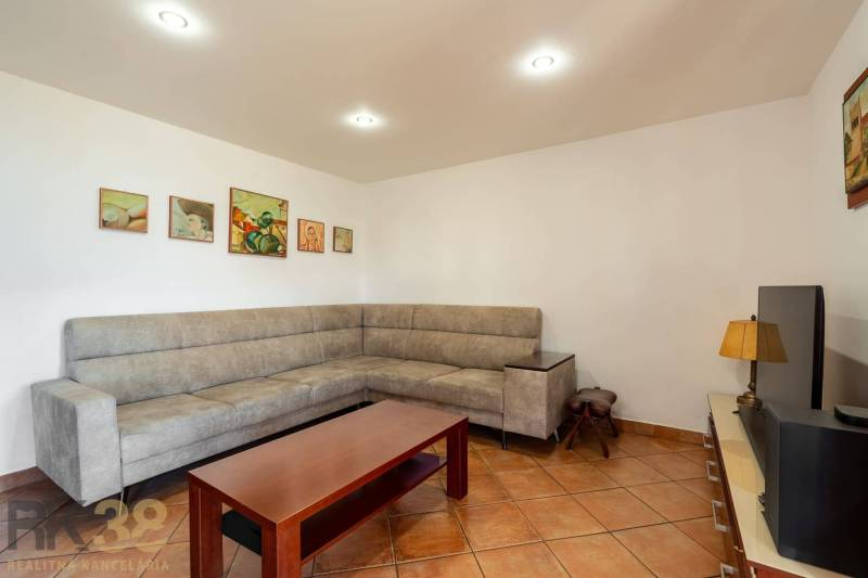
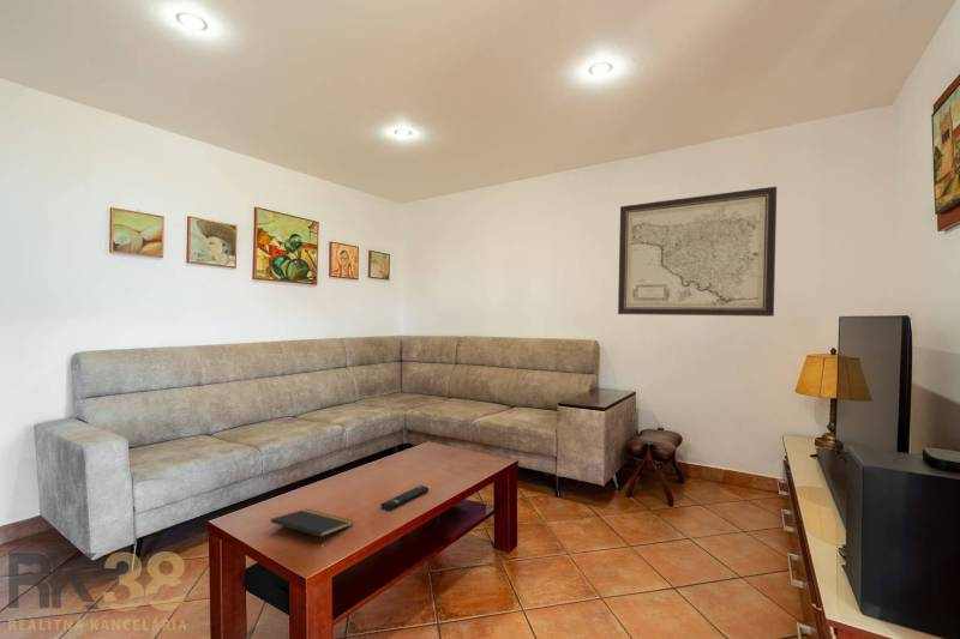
+ remote control (406, 496)
+ notepad (312, 522)
+ wall art (690, 255)
